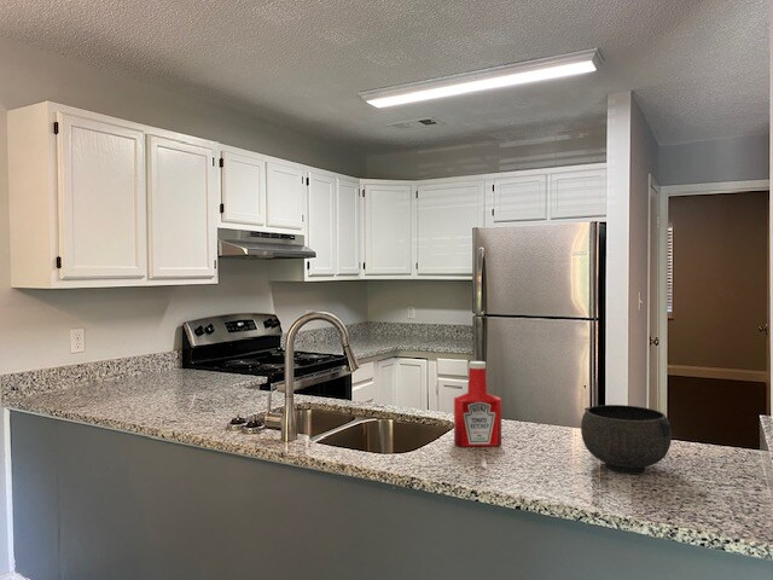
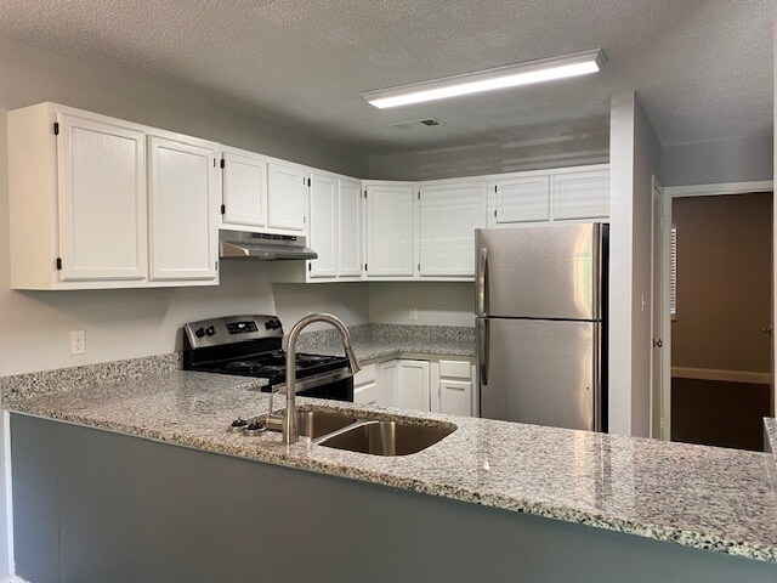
- soap bottle (477, 402)
- bowl (624, 440)
